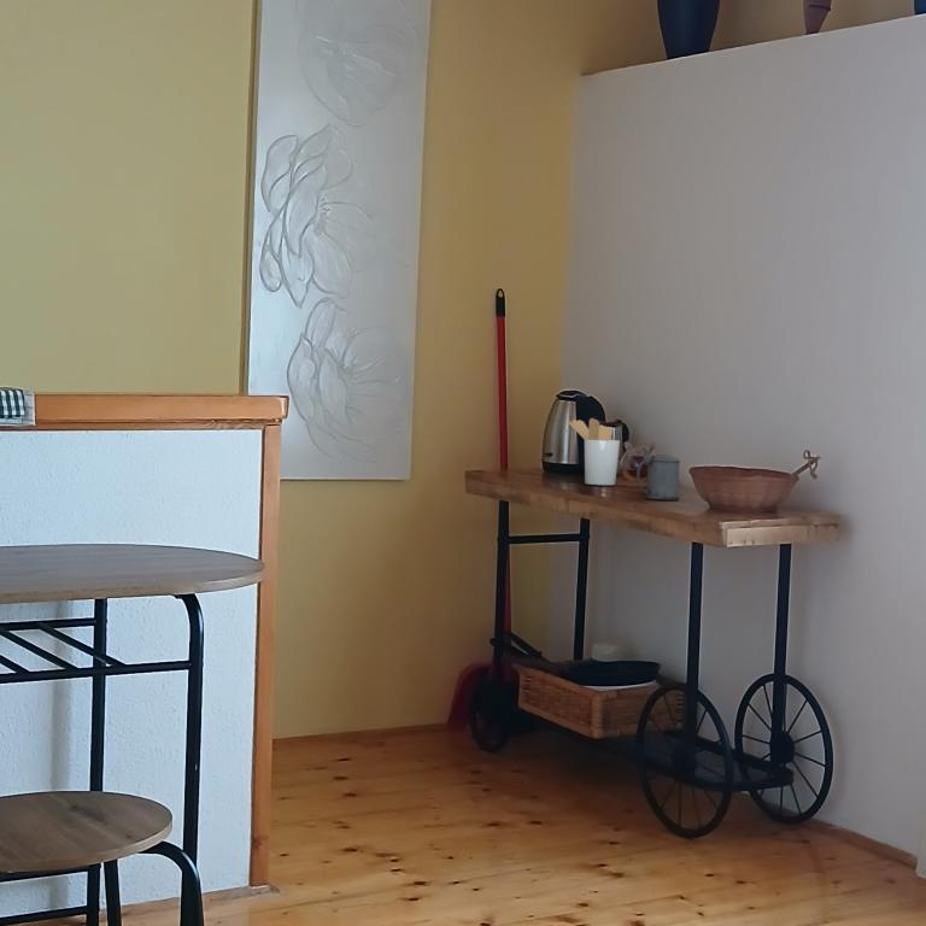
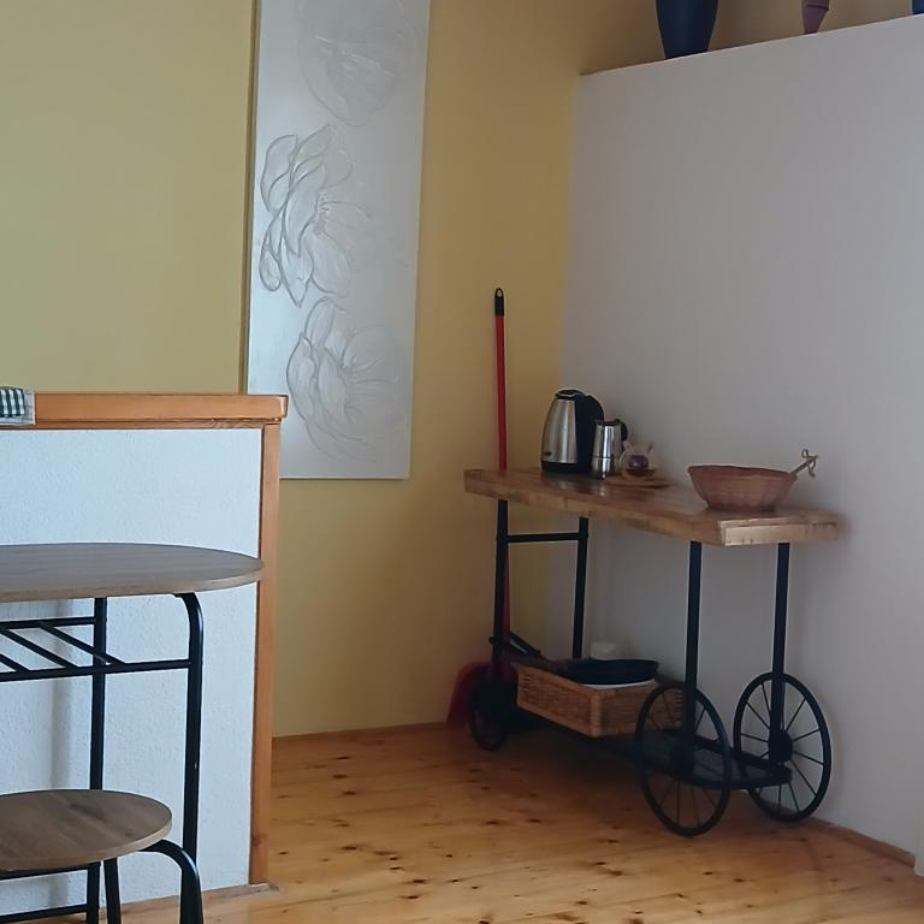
- utensil holder (592, 450)
- beer stein (657, 473)
